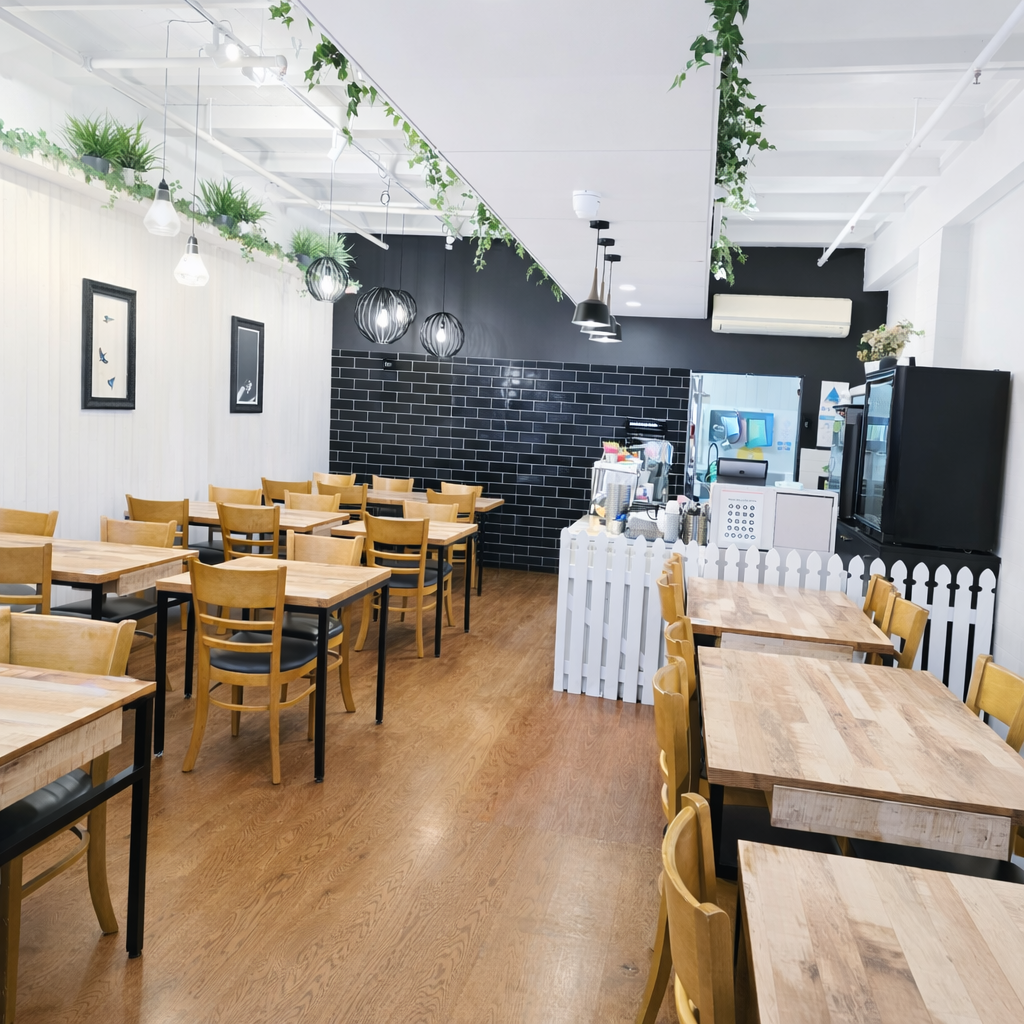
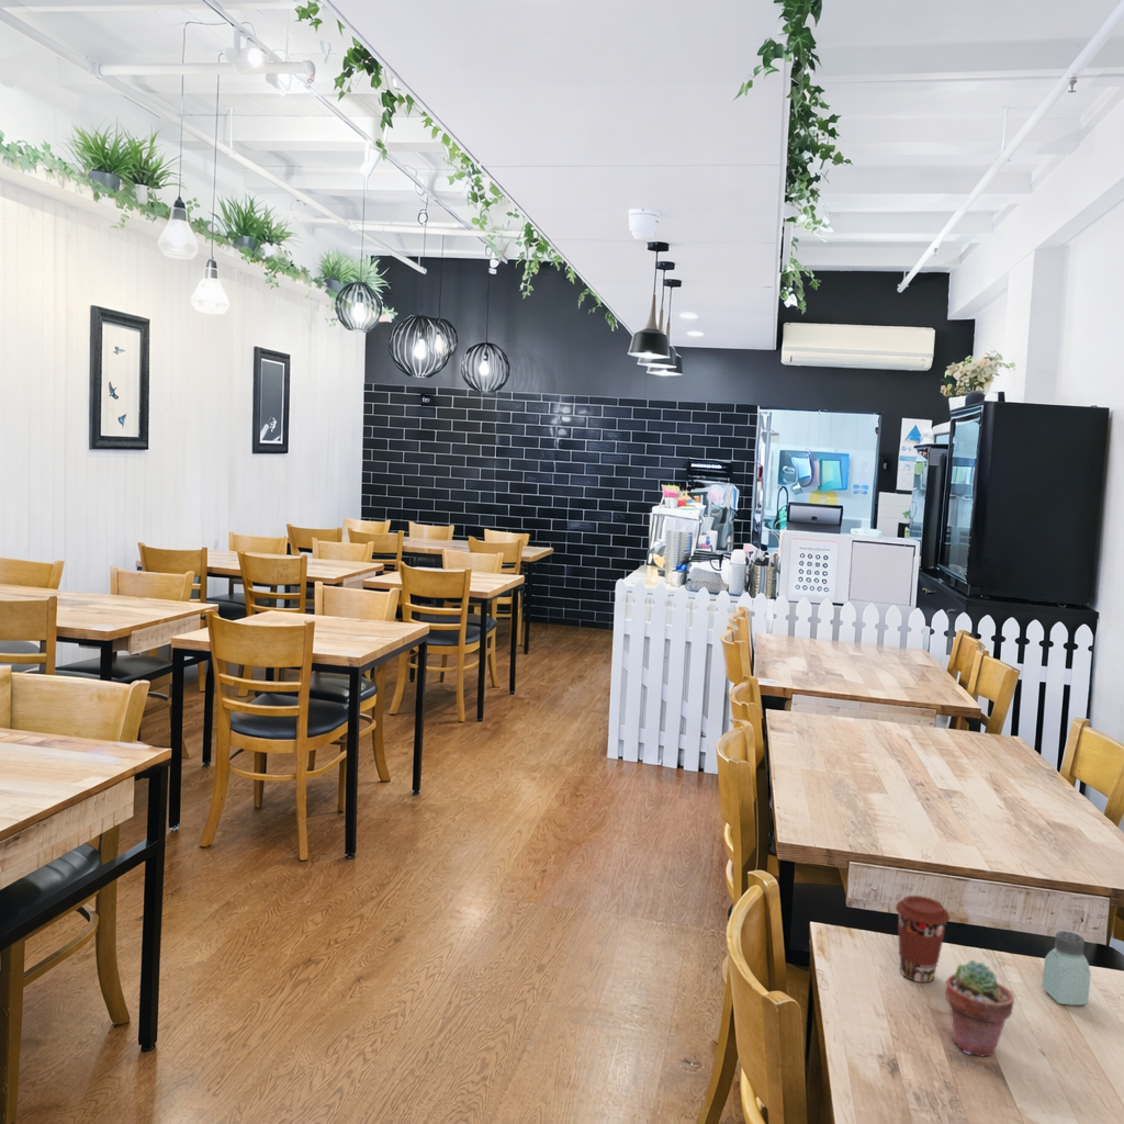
+ coffee cup (920, 938)
+ potted succulent (977, 1004)
+ saltshaker (1067, 966)
